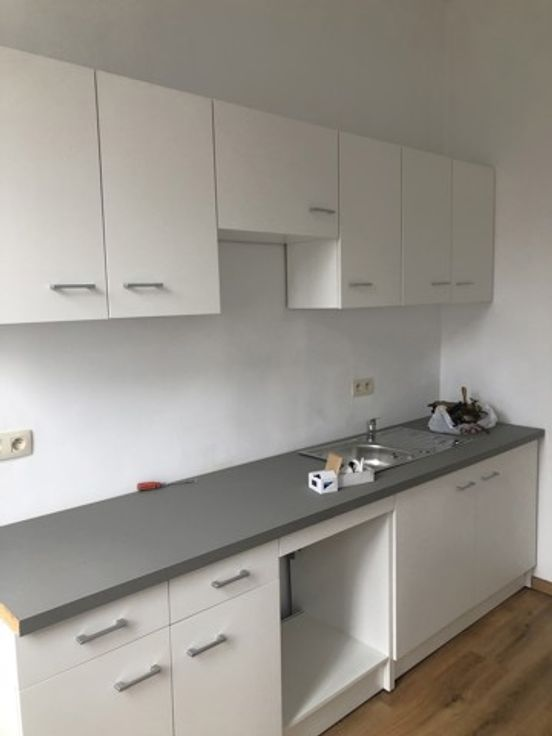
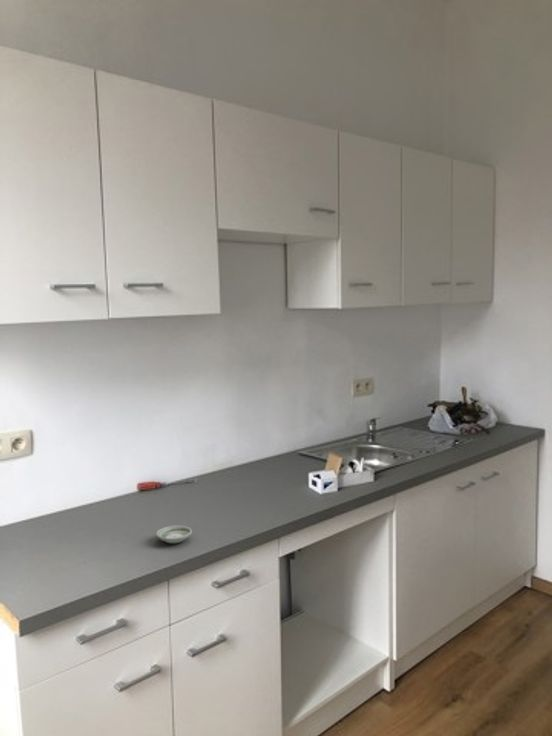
+ saucer (174, 535)
